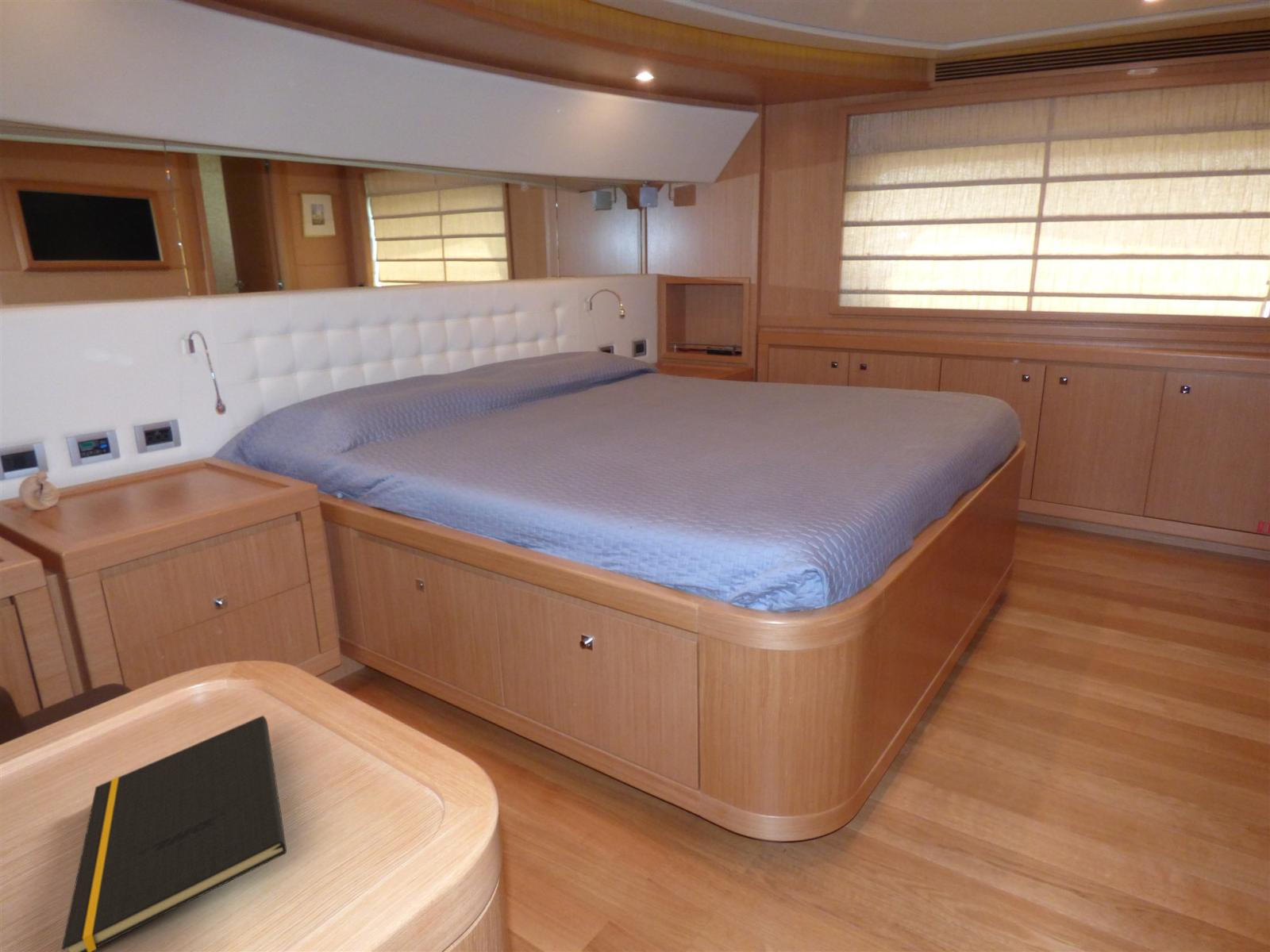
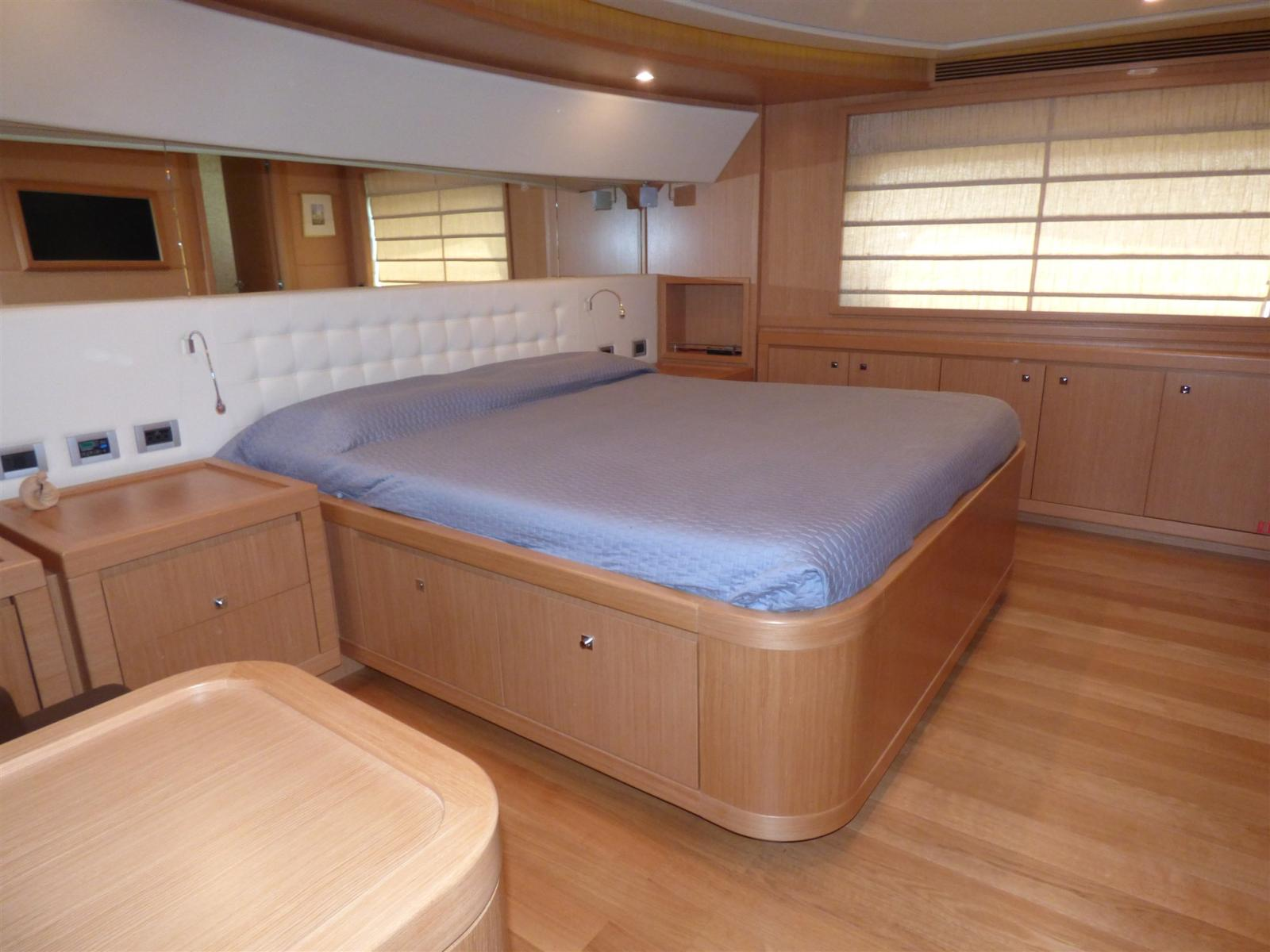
- notepad (183, 817)
